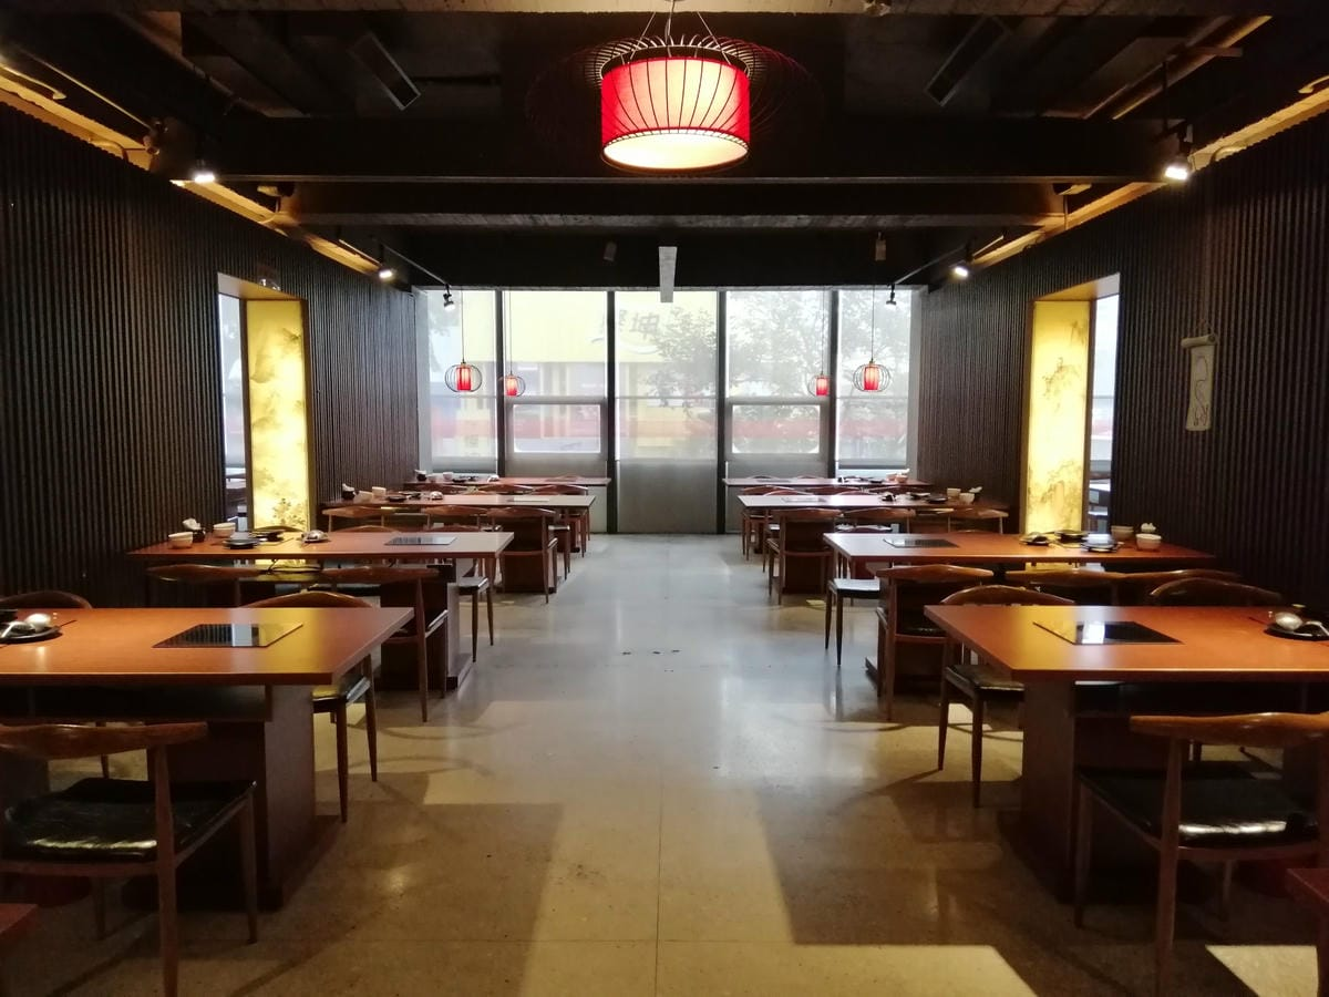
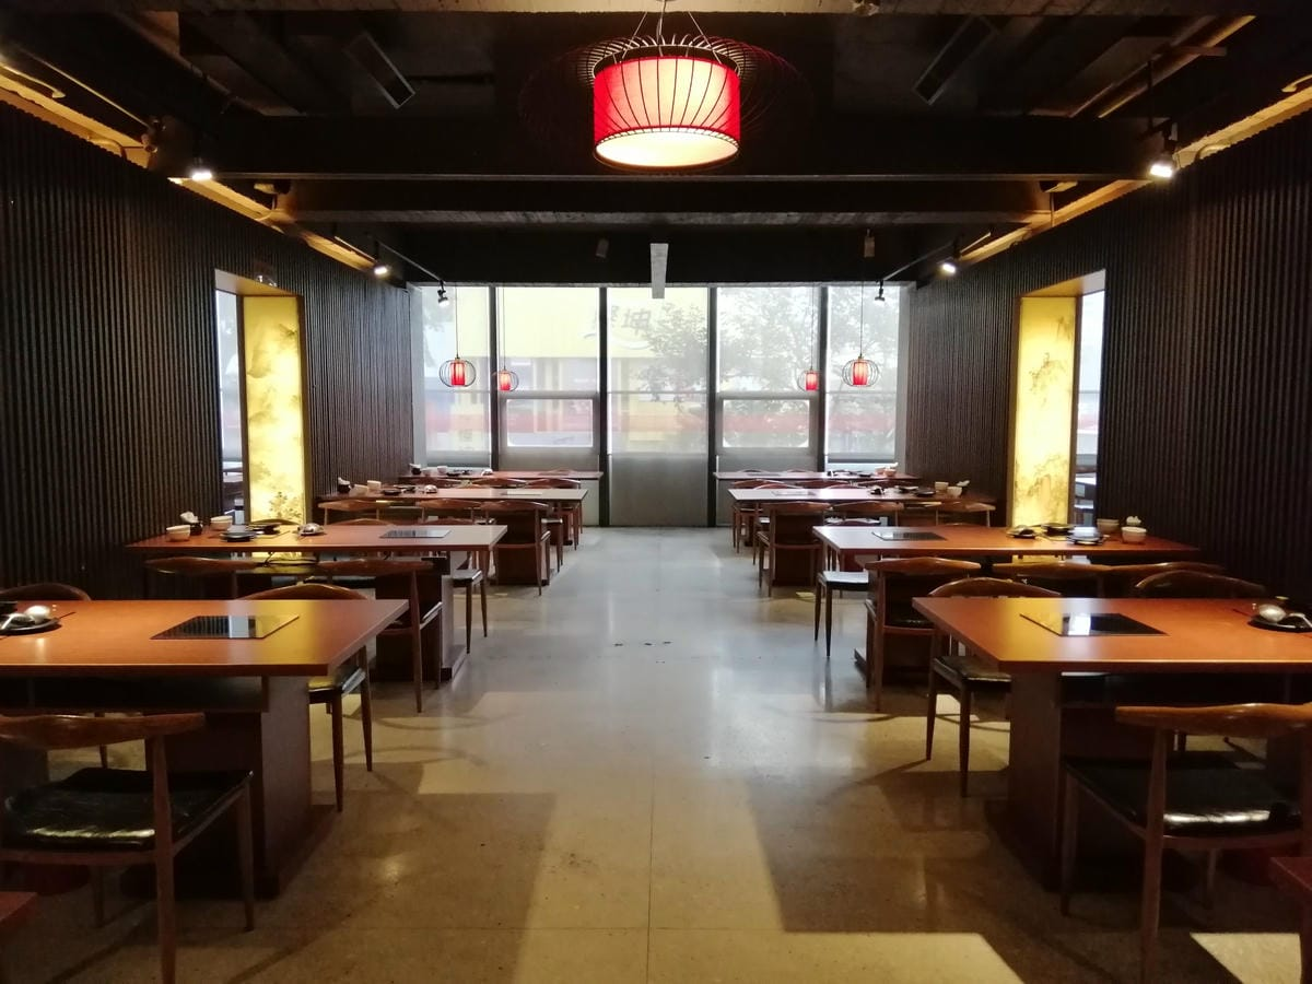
- wall scroll (1197, 374)
